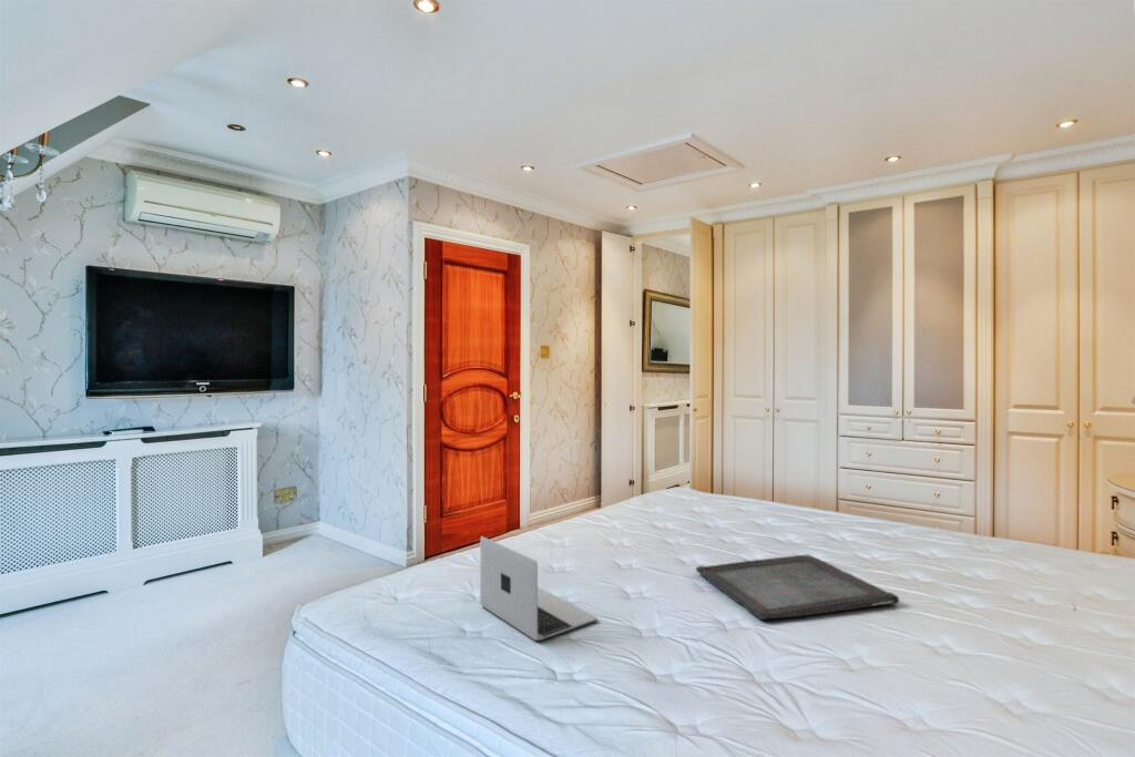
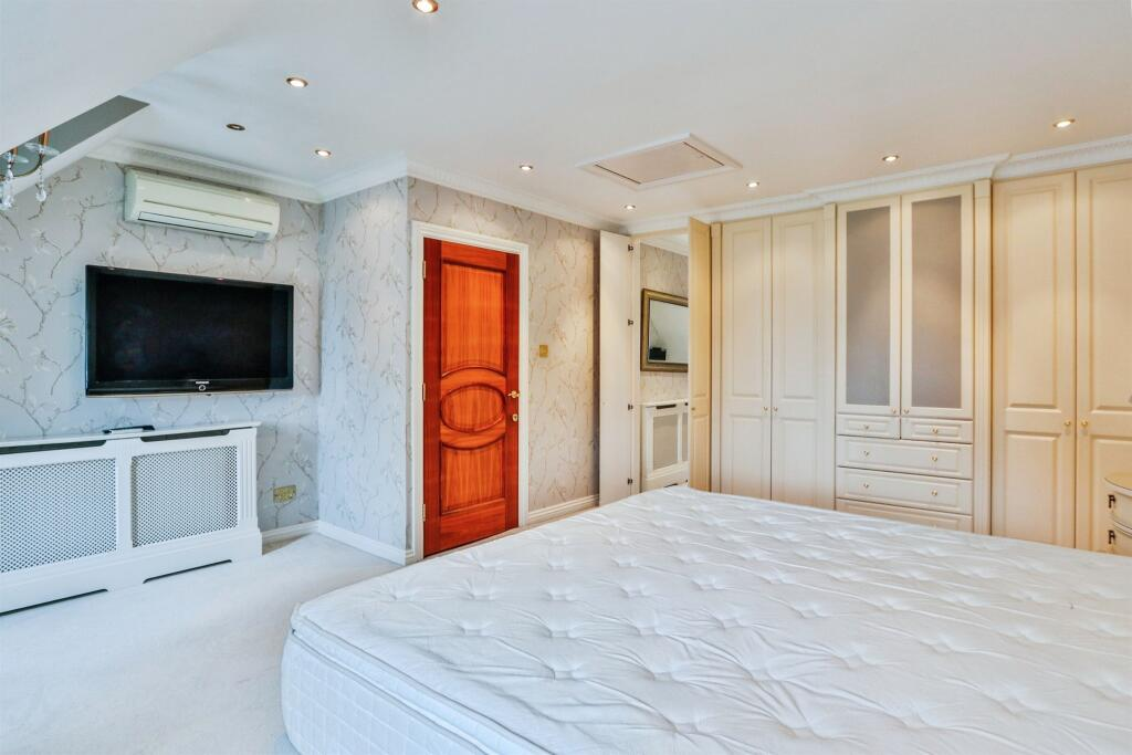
- laptop (536, 576)
- serving tray (788, 582)
